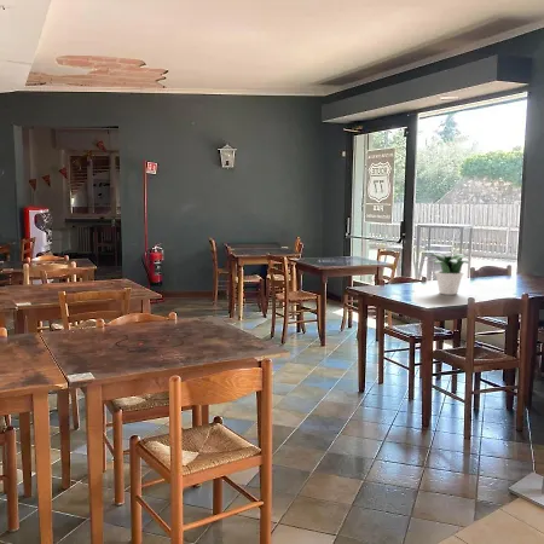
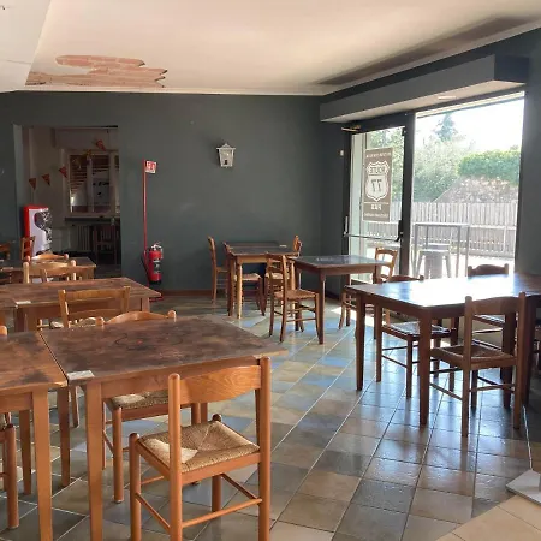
- potted plant (450, 273)
